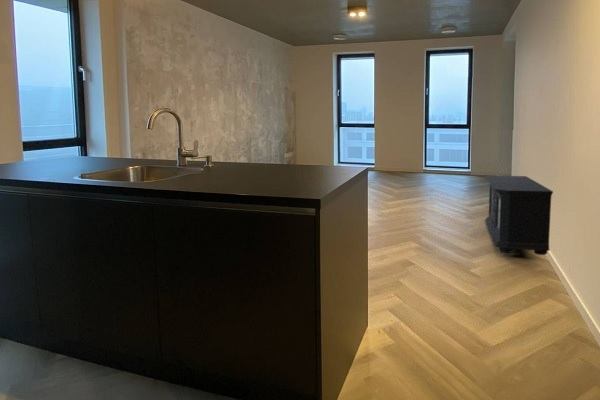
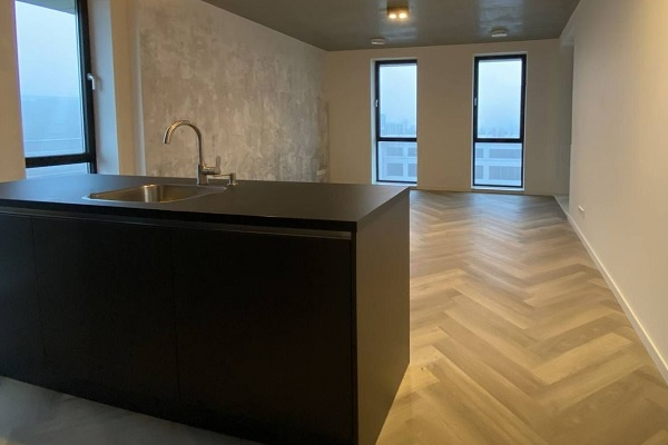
- media console (512, 209)
